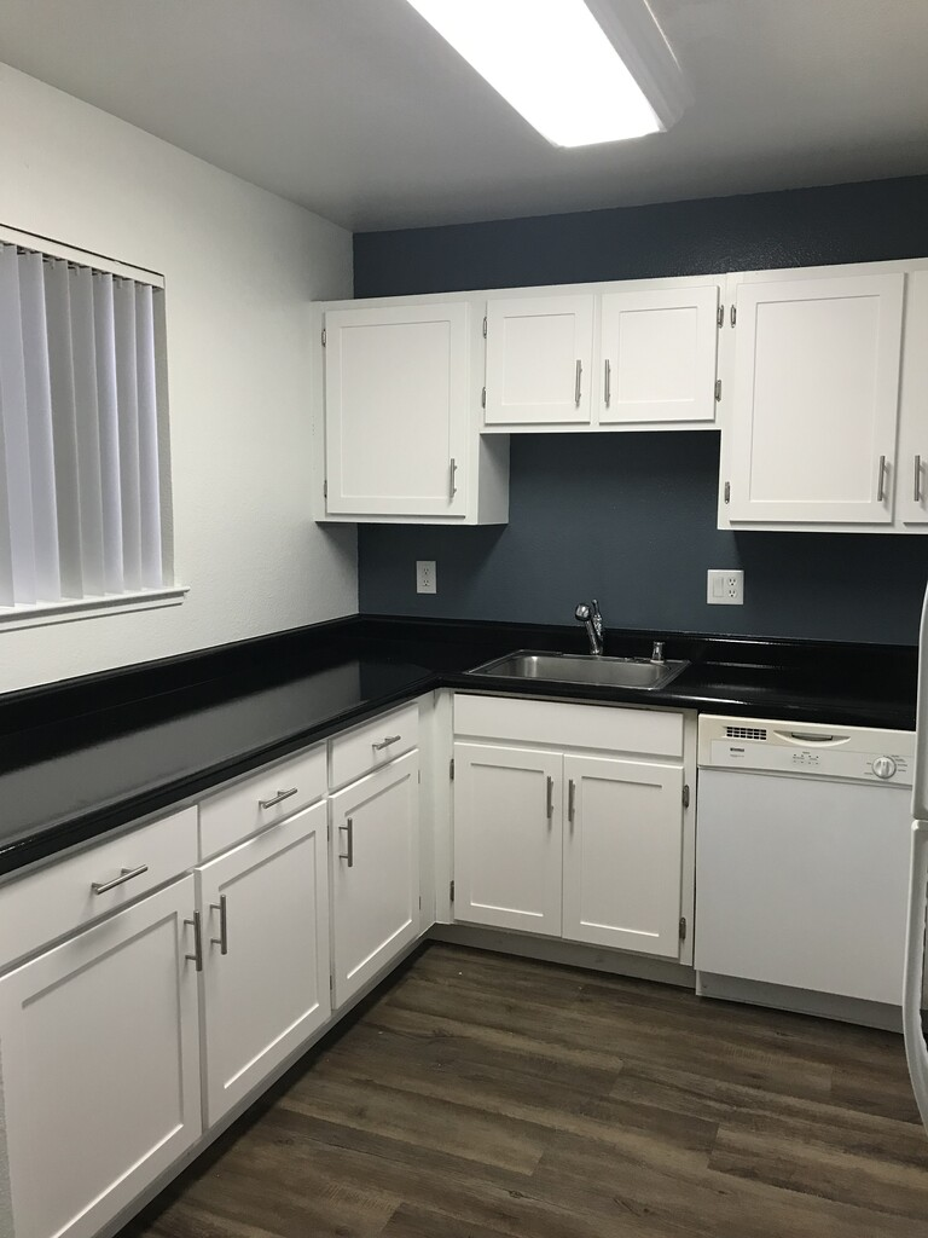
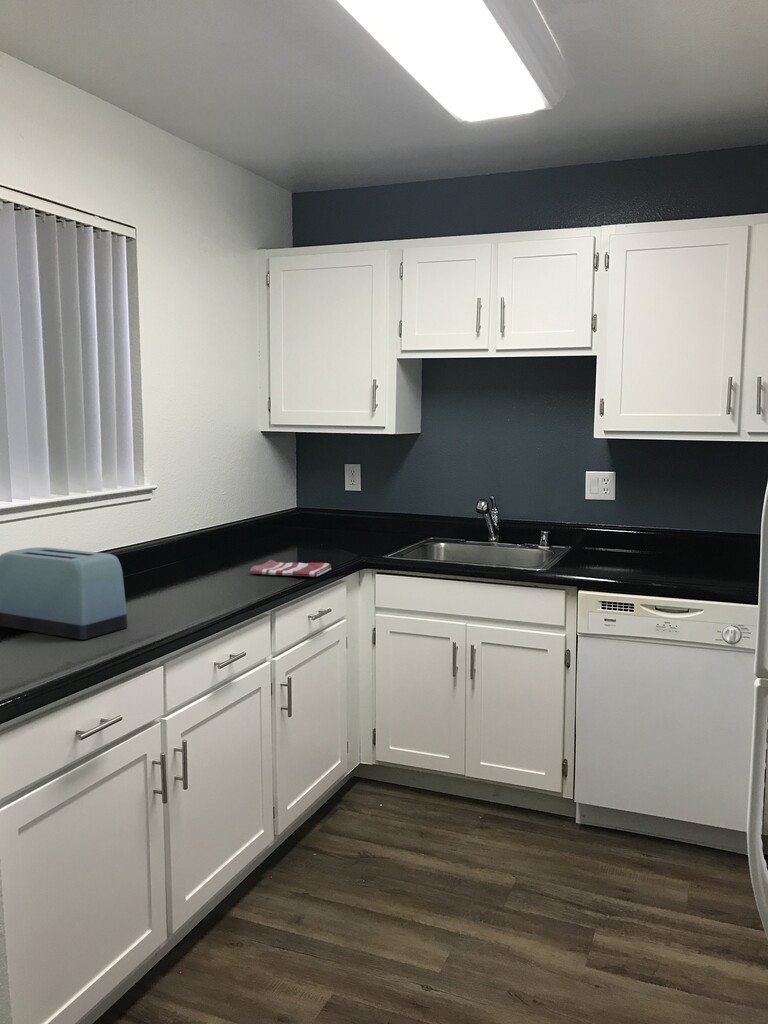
+ toaster (58, 589)
+ dish towel (291, 568)
